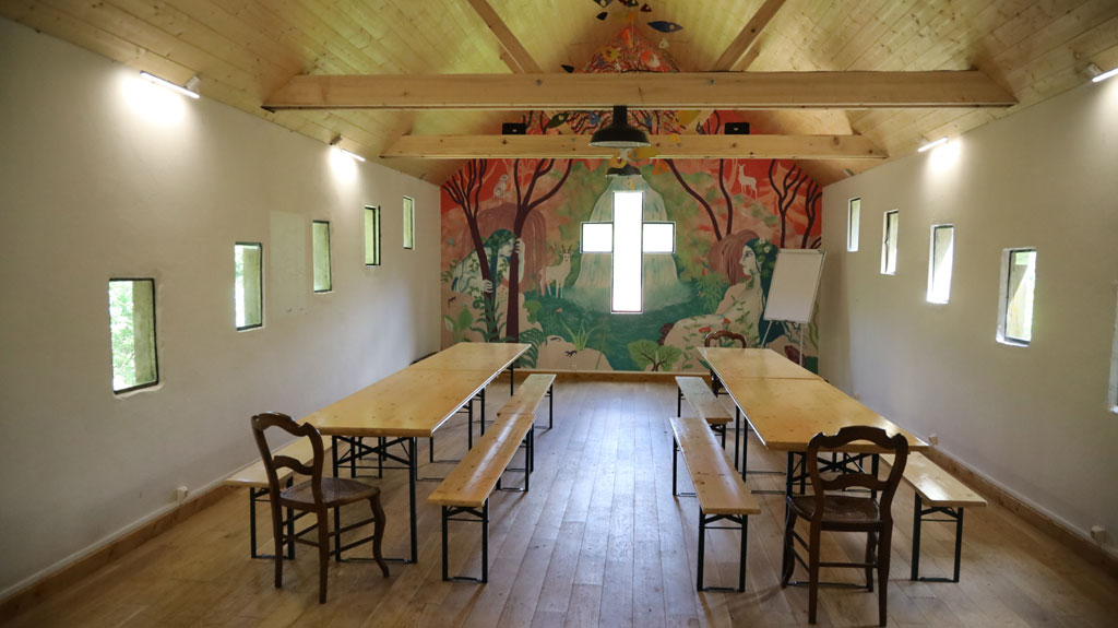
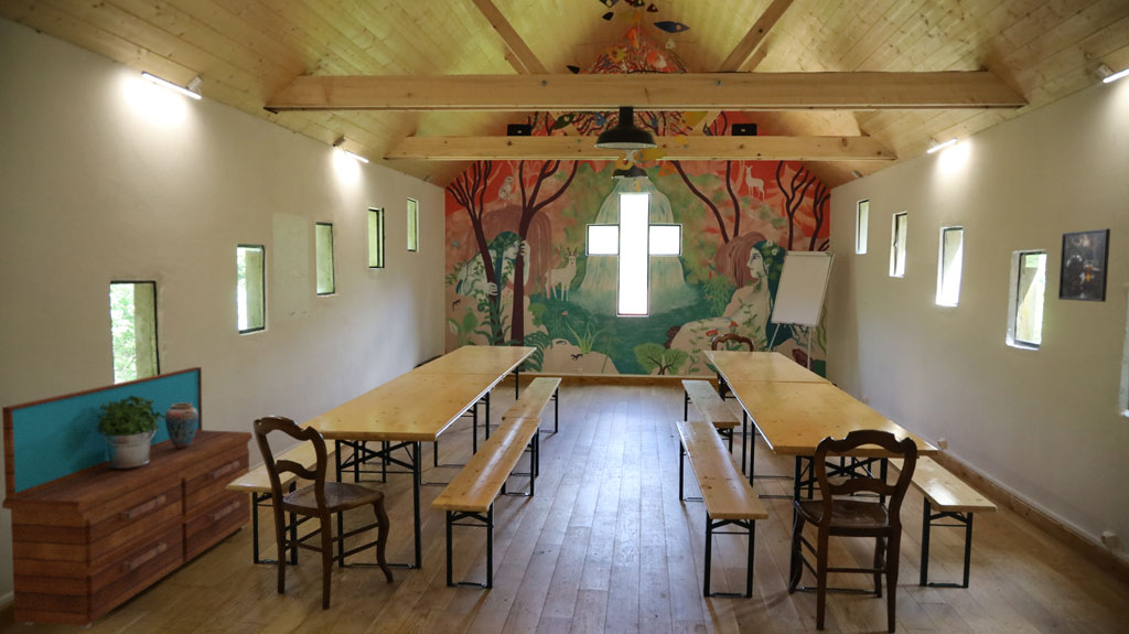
+ vase (181, 423)
+ potted plant (131, 429)
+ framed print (1083, 266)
+ dresser (153, 477)
